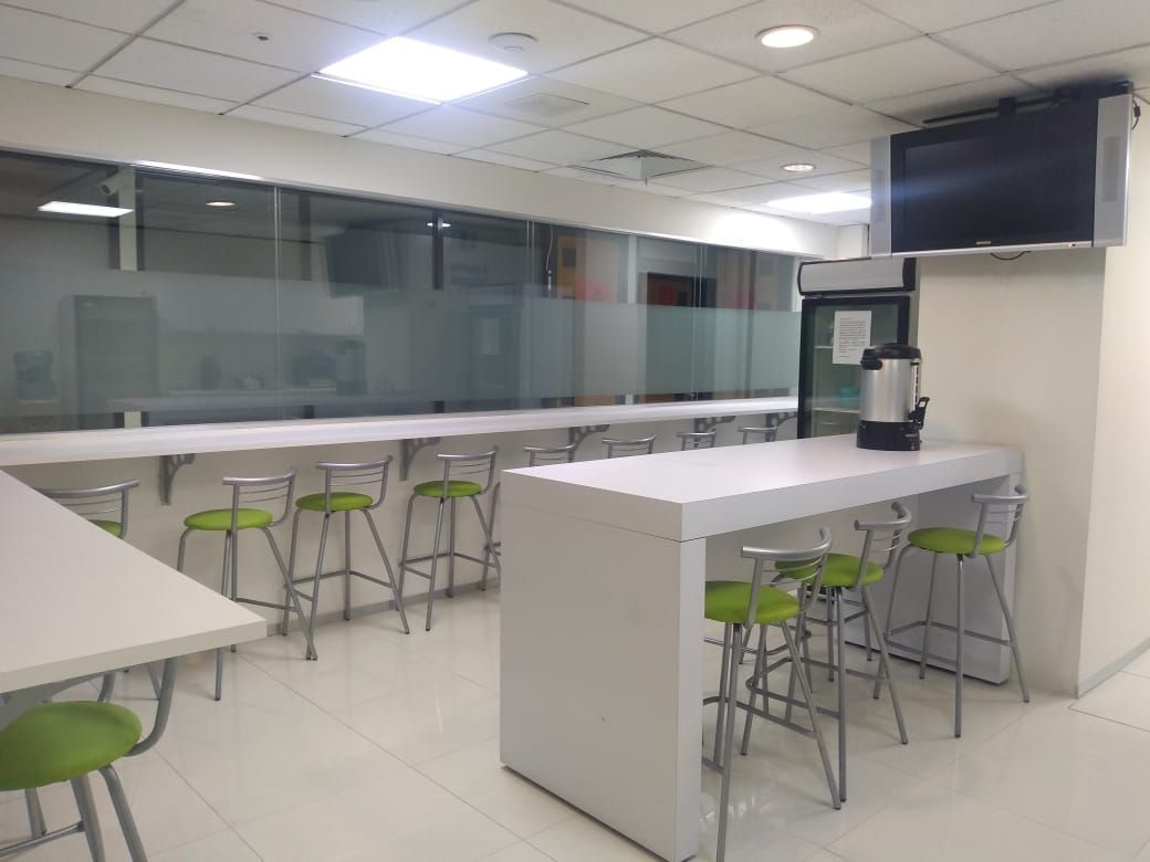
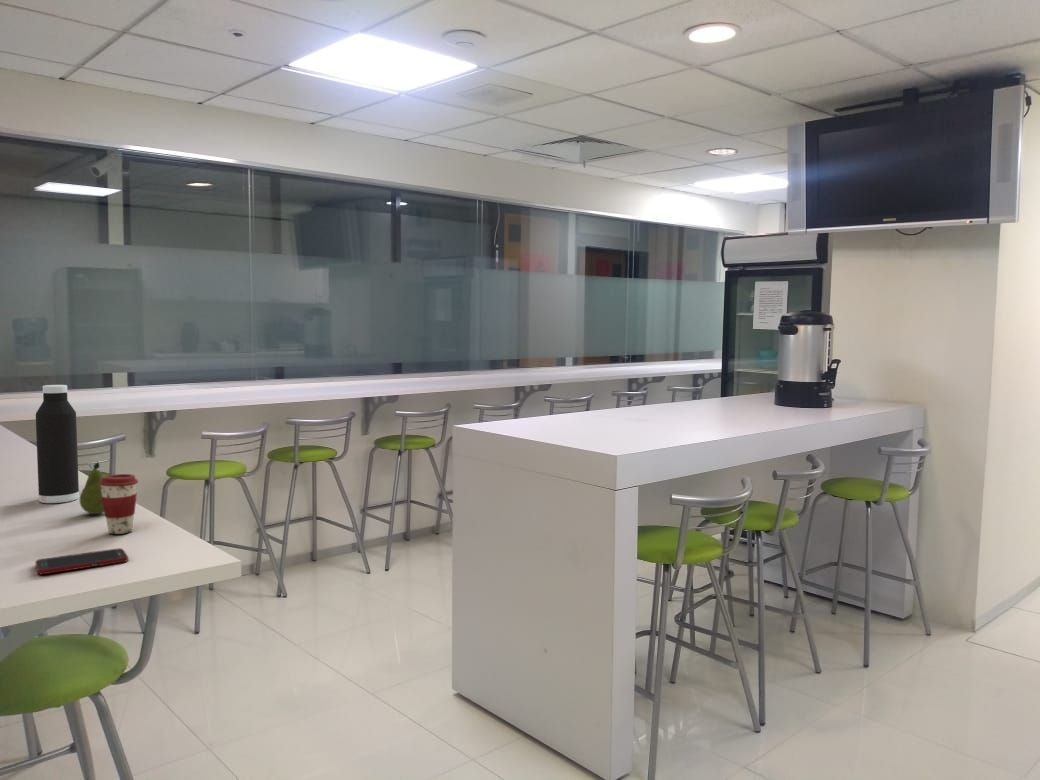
+ cell phone (82, 561)
+ water bottle (57, 442)
+ coffee cup (119, 503)
+ fruit (95, 487)
